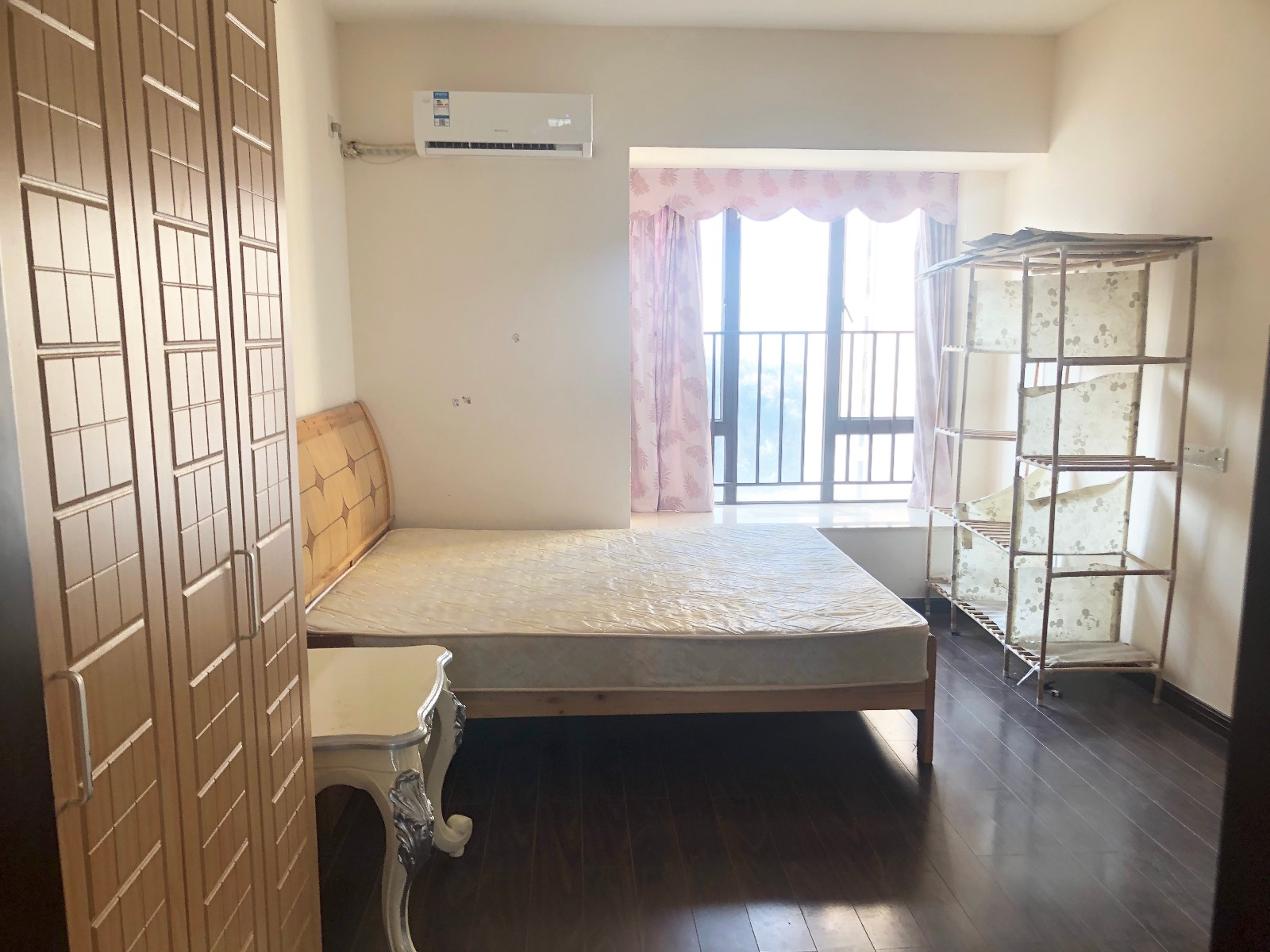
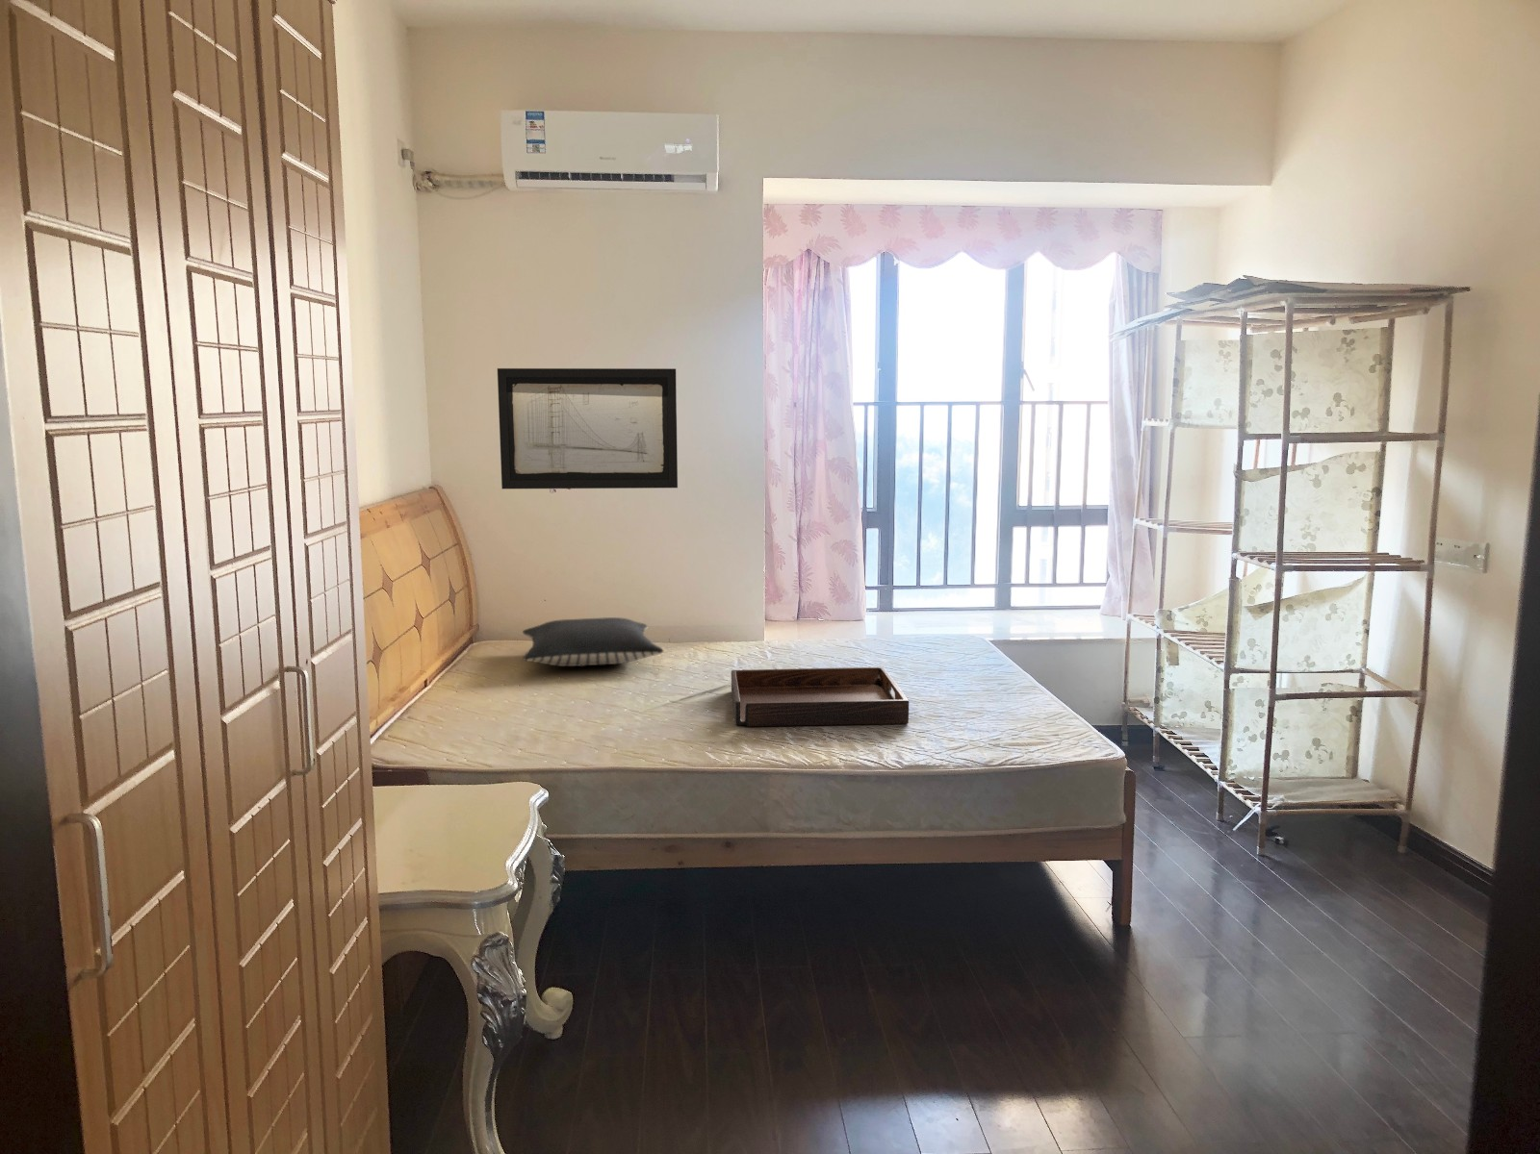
+ serving tray (815, 695)
+ pillow (591, 640)
+ wall art (588, 429)
